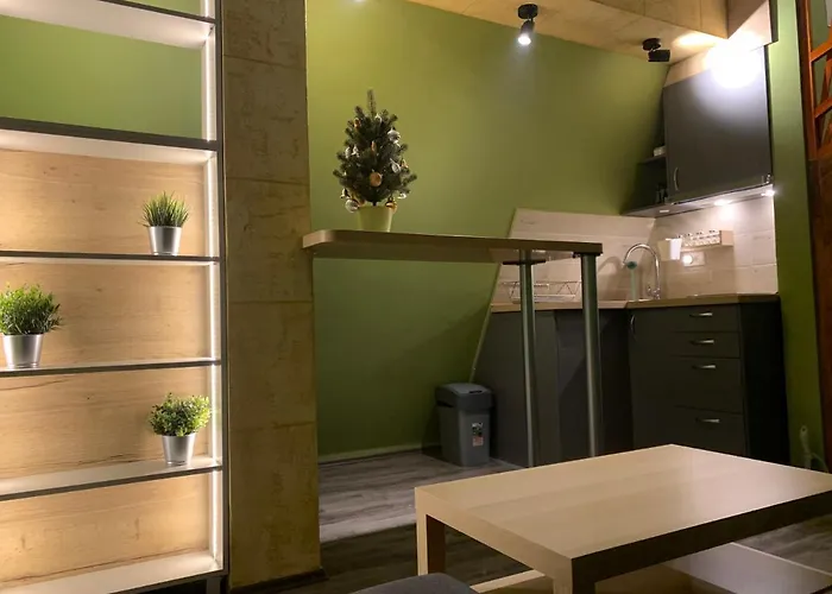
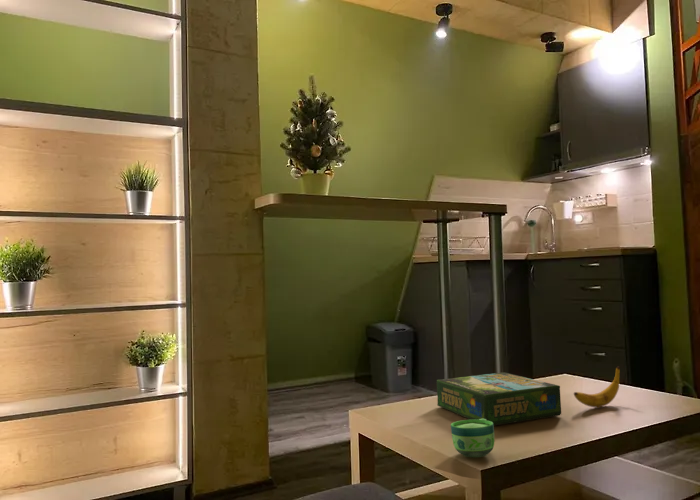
+ cup (473, 436)
+ banana (600, 392)
+ board game (495, 396)
